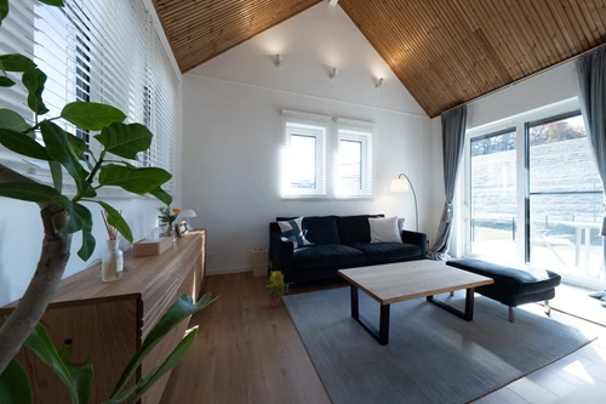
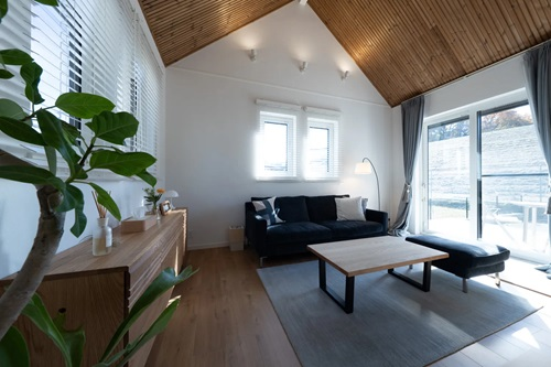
- potted plant (275, 288)
